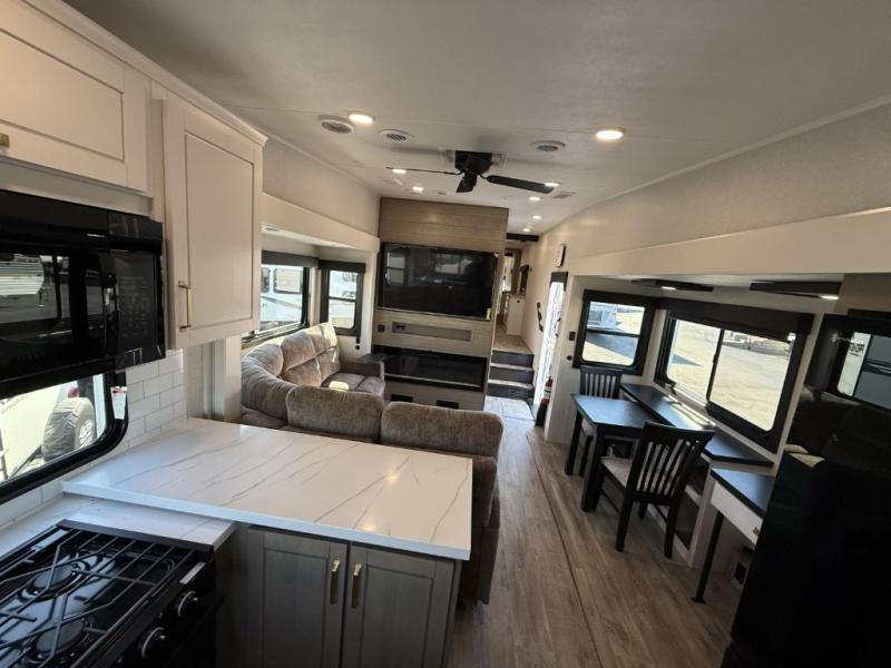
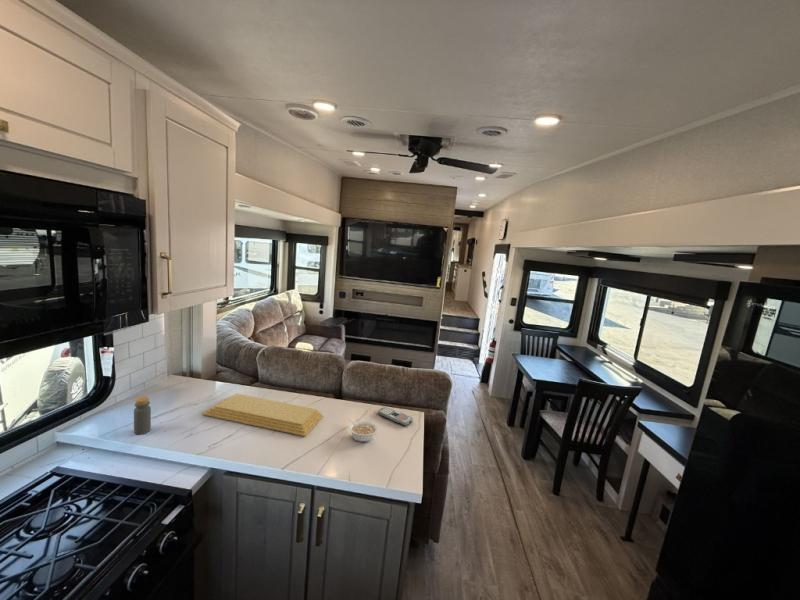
+ legume (362, 431)
+ cutting board (264, 412)
+ remote control (394, 416)
+ bottle (142, 414)
